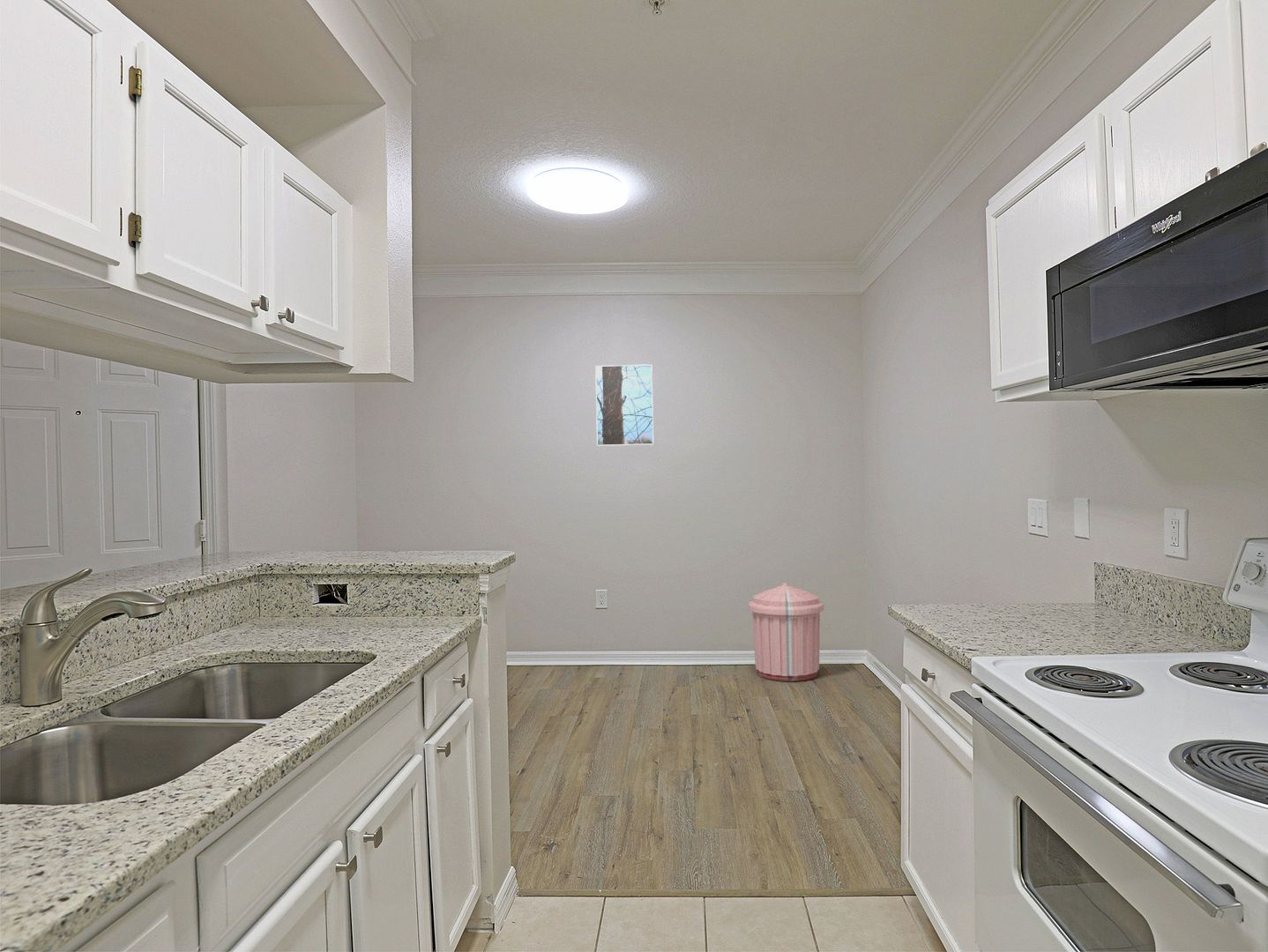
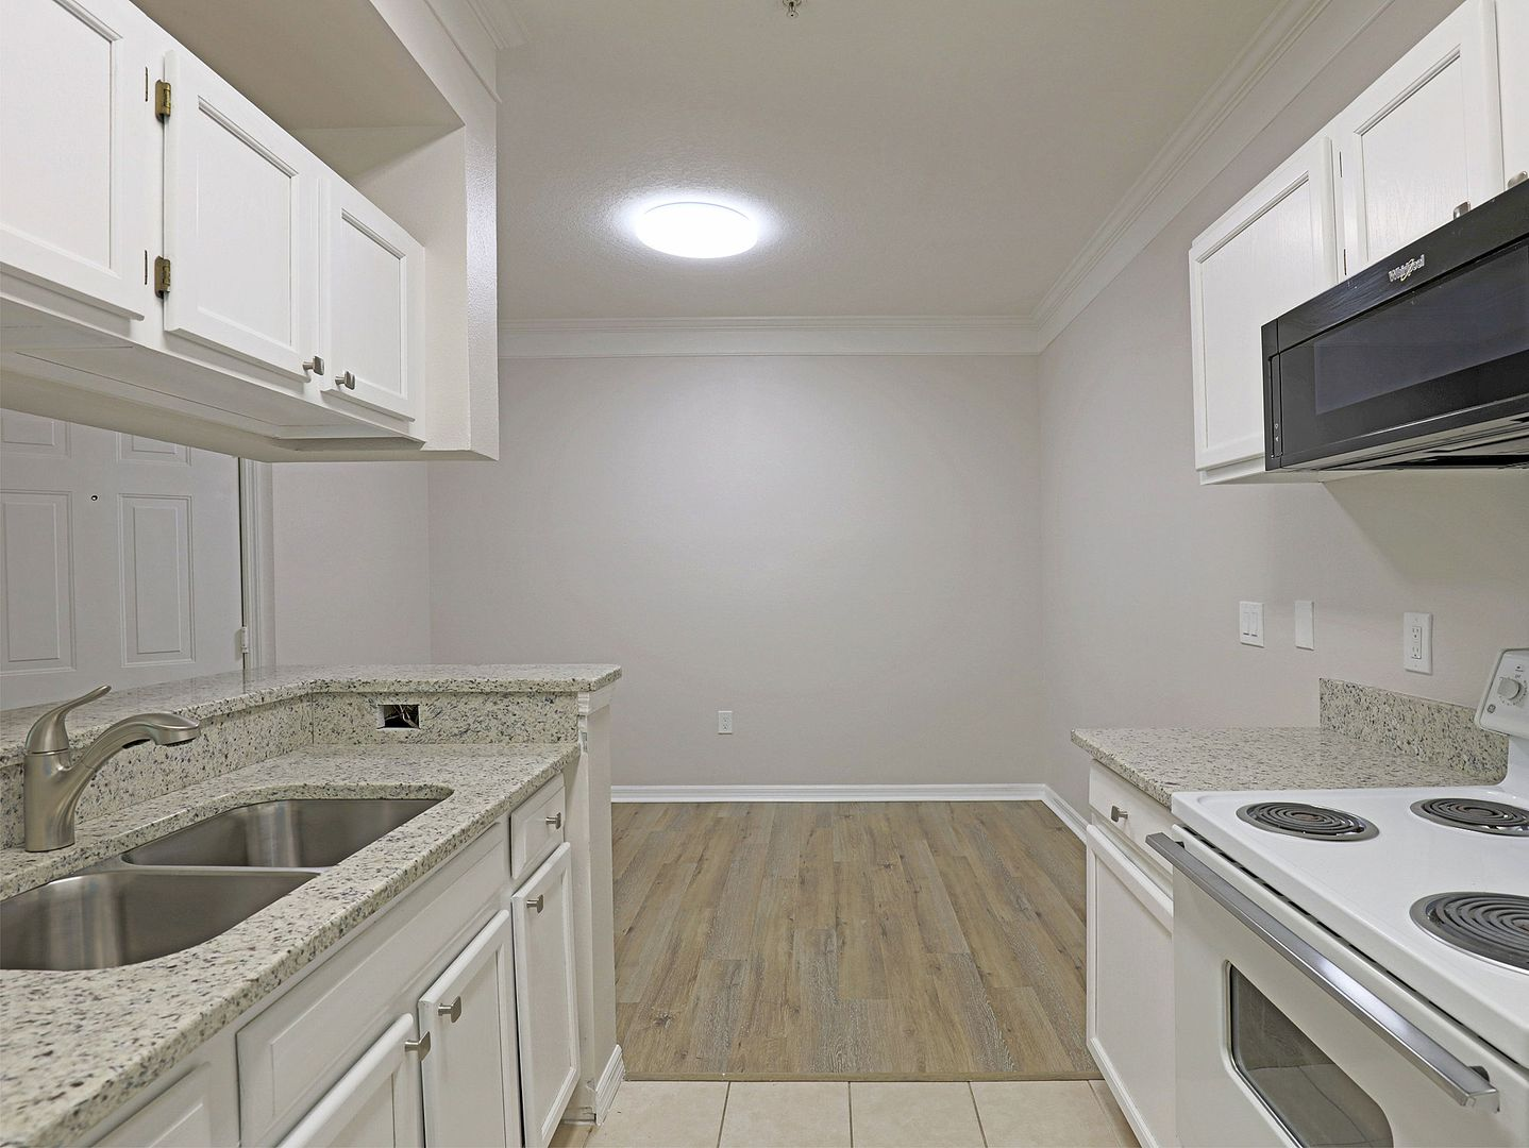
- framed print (624, 405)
- trash can (786, 628)
